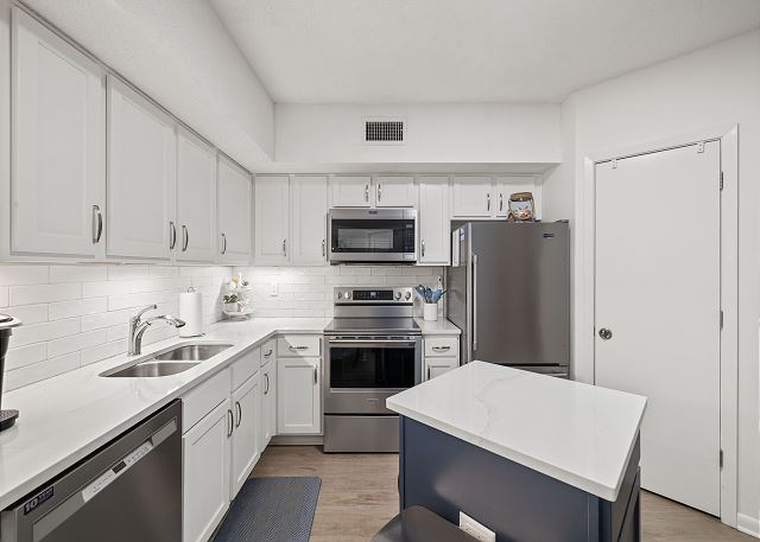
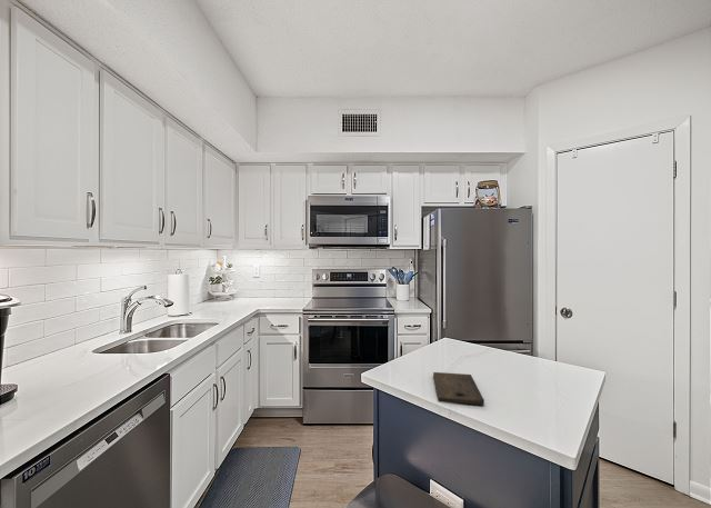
+ cutting board (455, 386)
